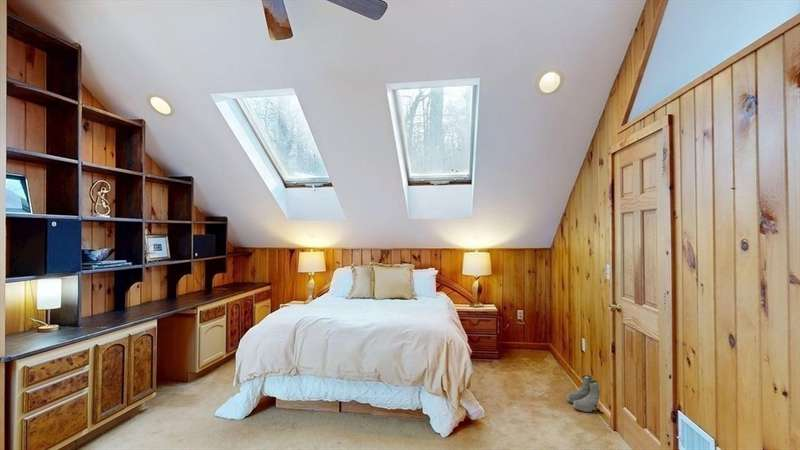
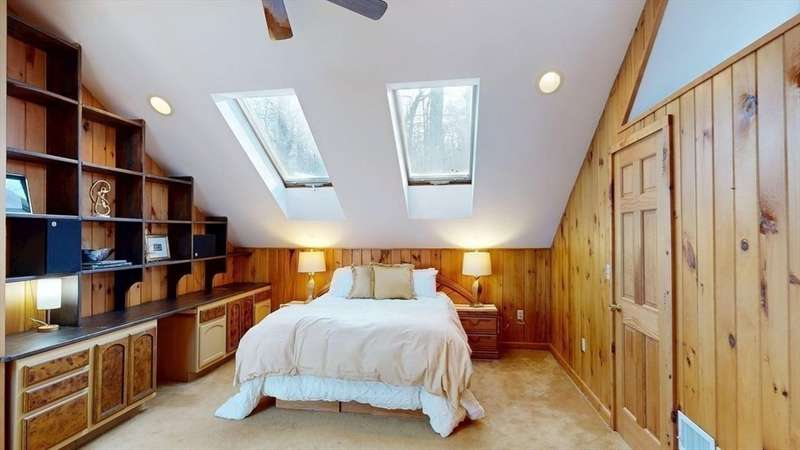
- boots (585, 392)
